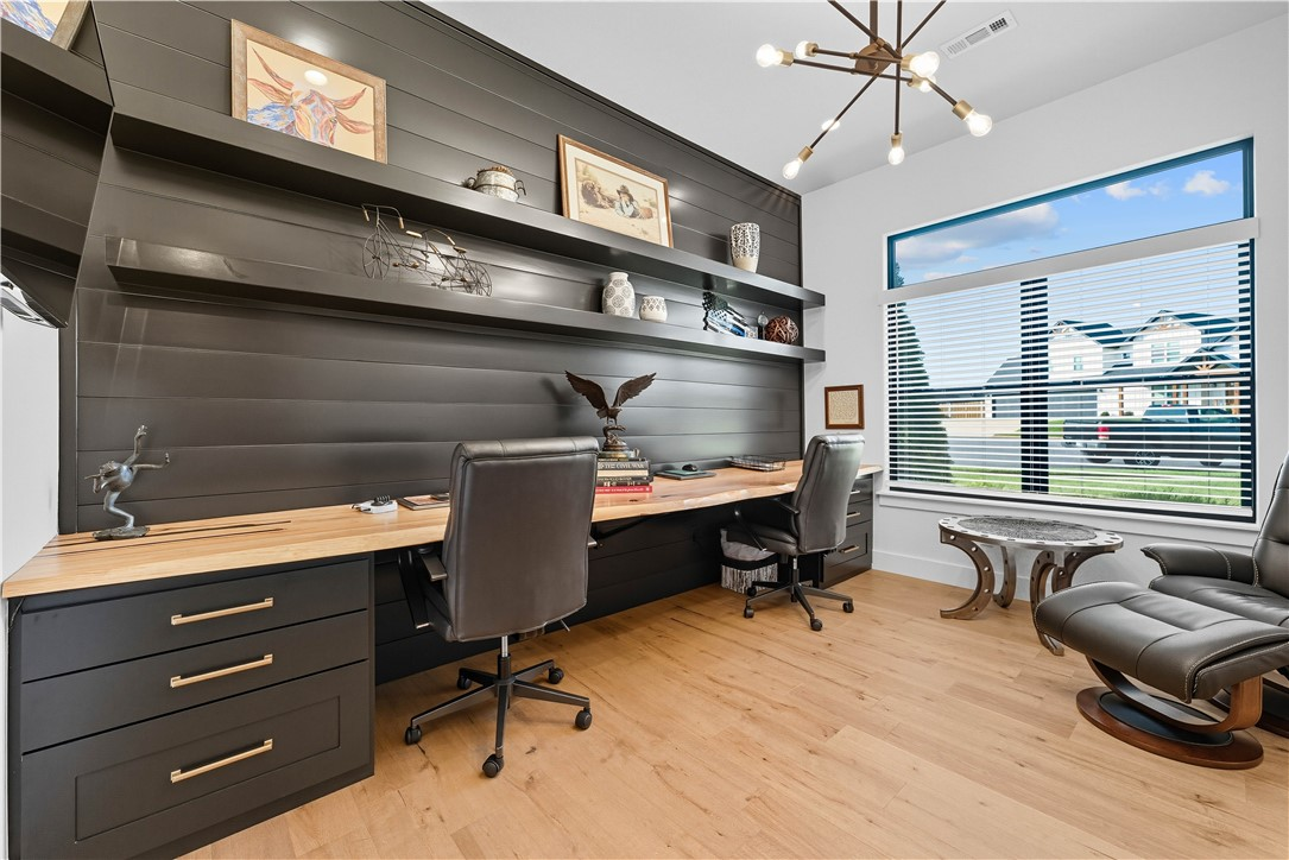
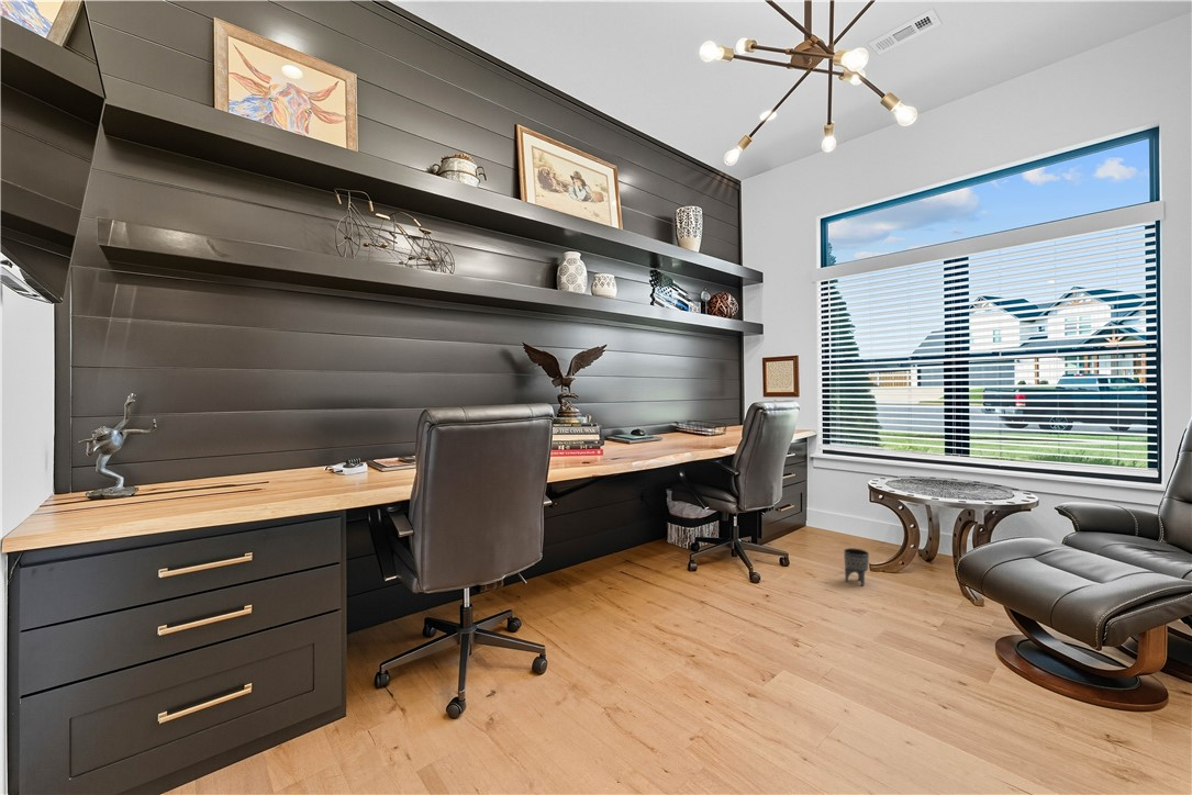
+ planter (856, 567)
